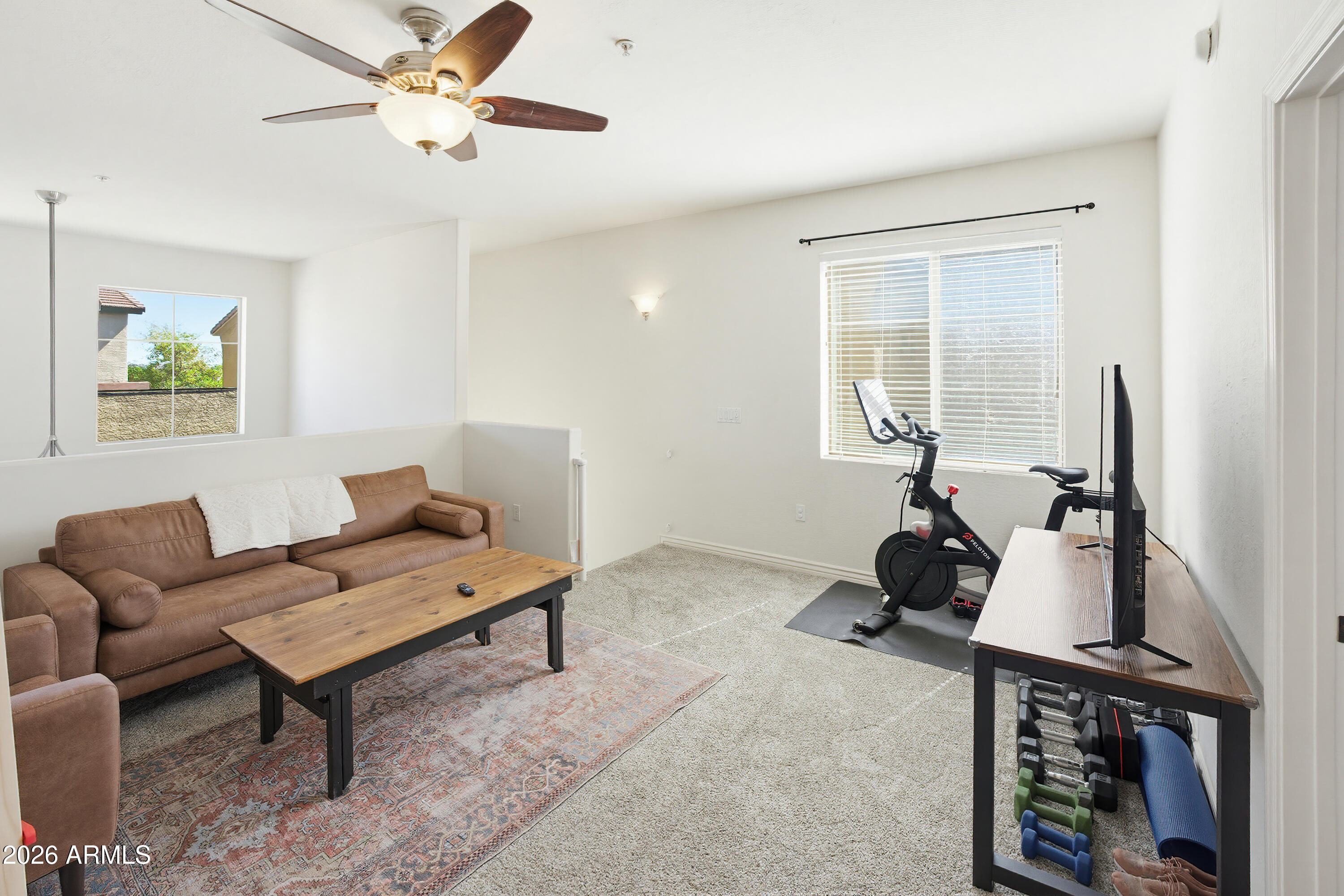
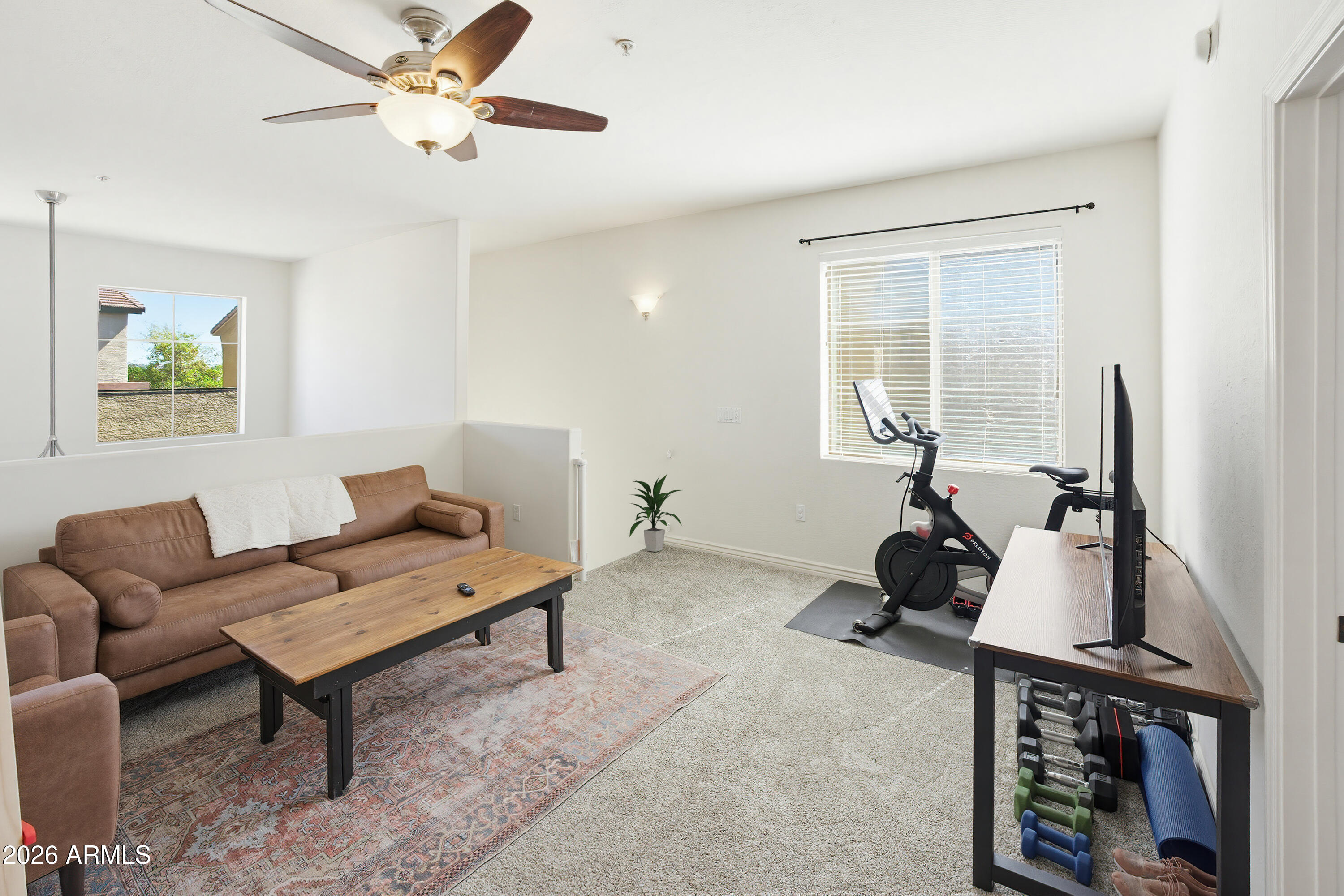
+ indoor plant (651, 512)
